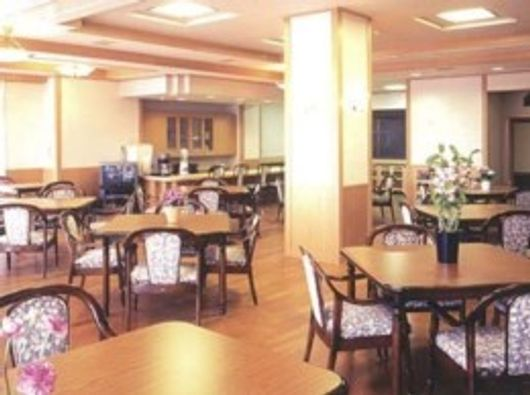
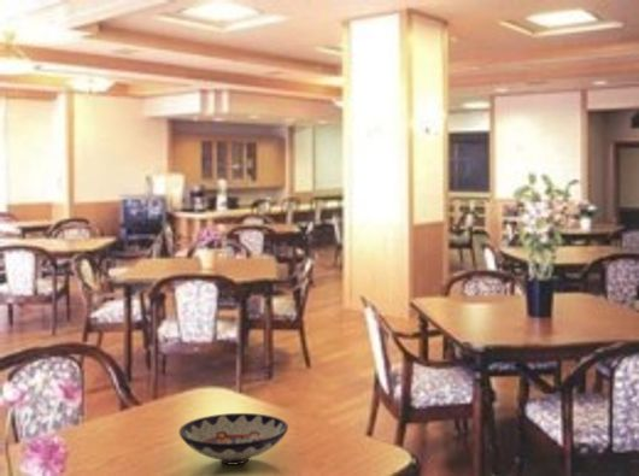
+ bowl (234, 443)
